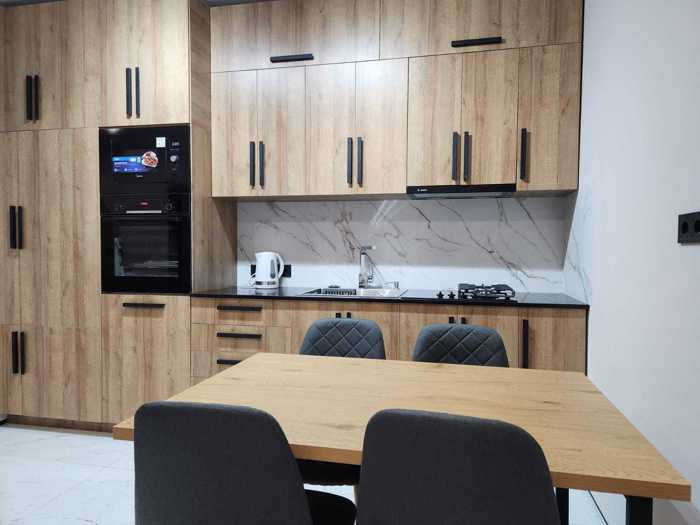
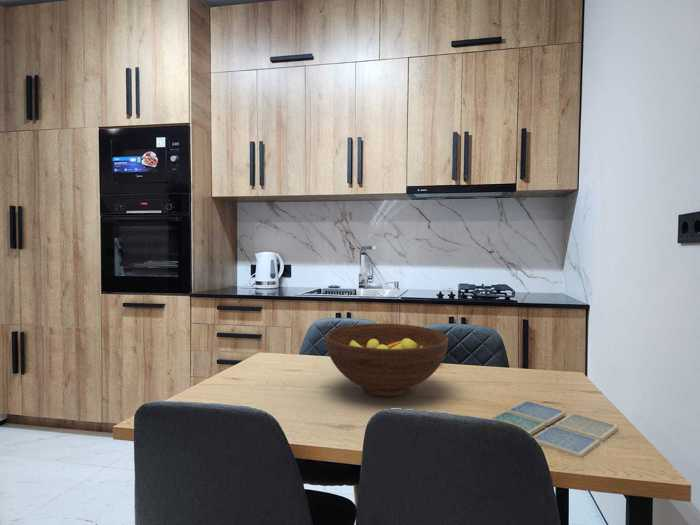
+ fruit bowl (385, 362)
+ drink coaster (548, 425)
